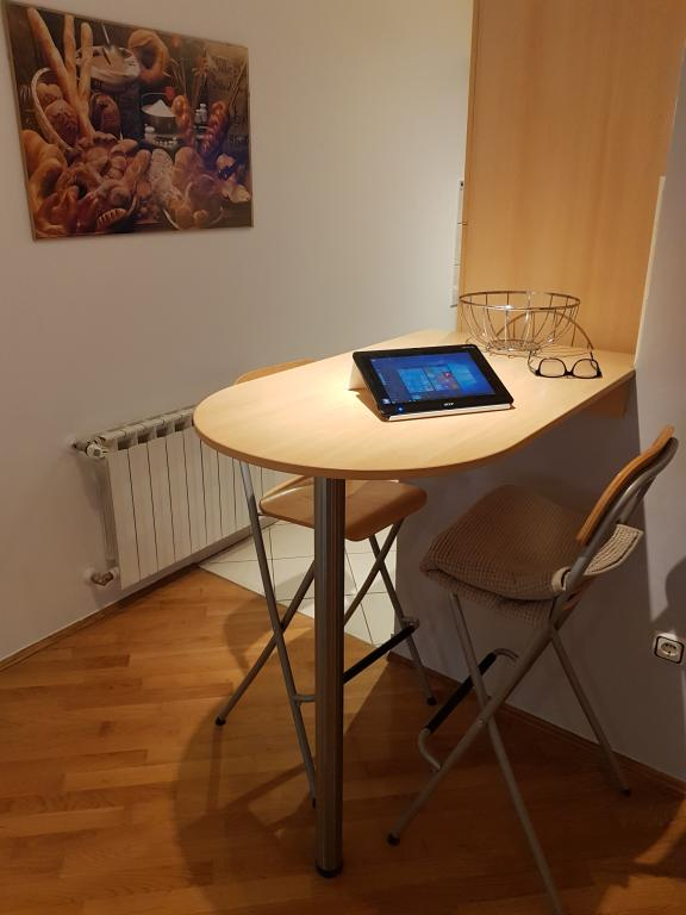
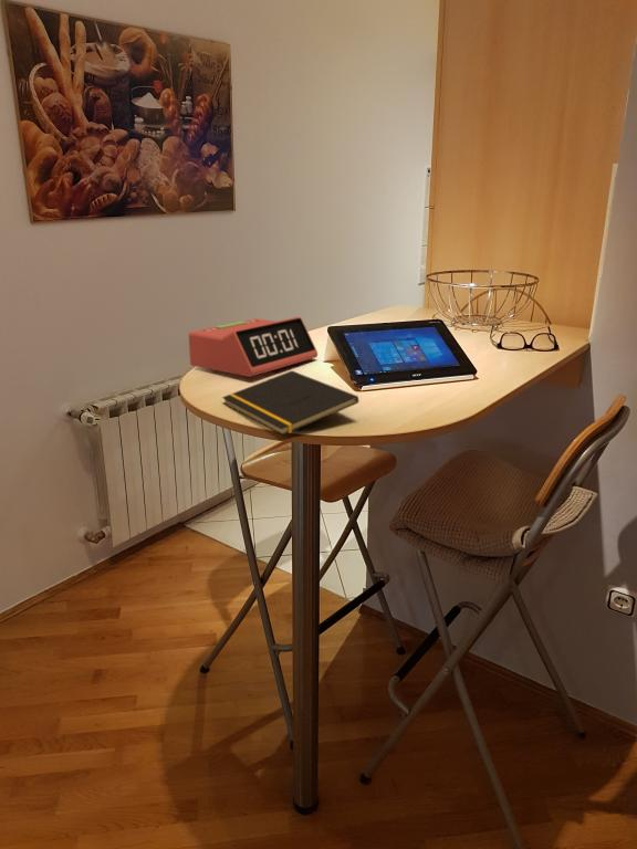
+ alarm clock (253, 342)
+ notepad (288, 399)
